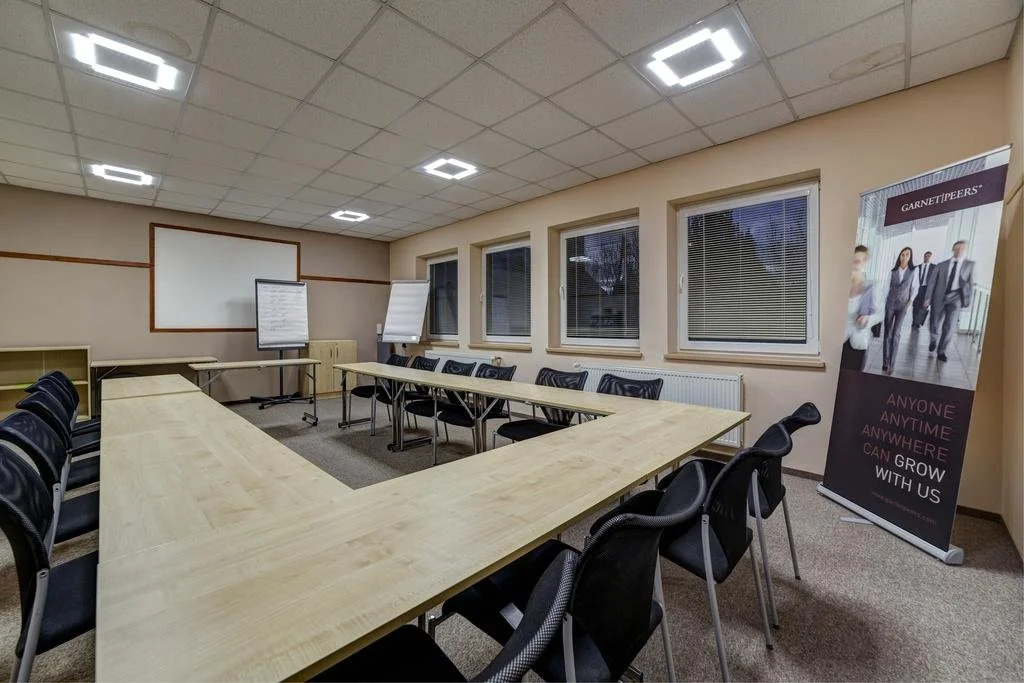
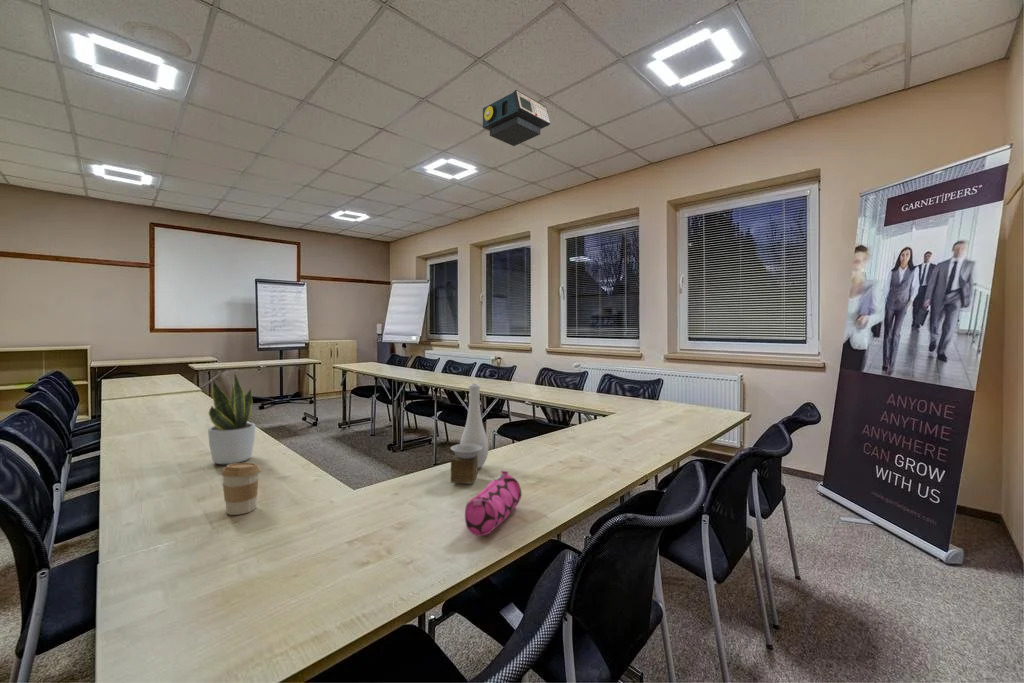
+ projector (516, 116)
+ vase (470, 430)
+ potted plant (233, 414)
+ coffee cup (241, 486)
+ pencil case (493, 501)
